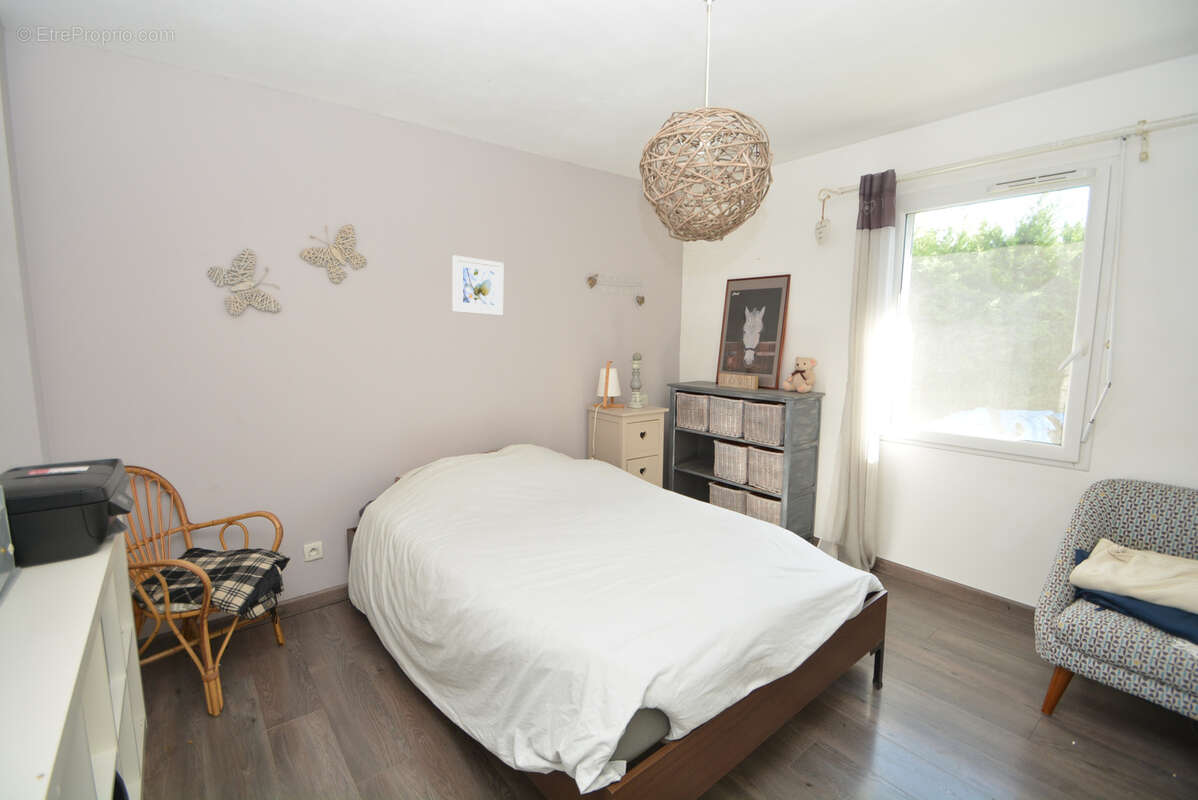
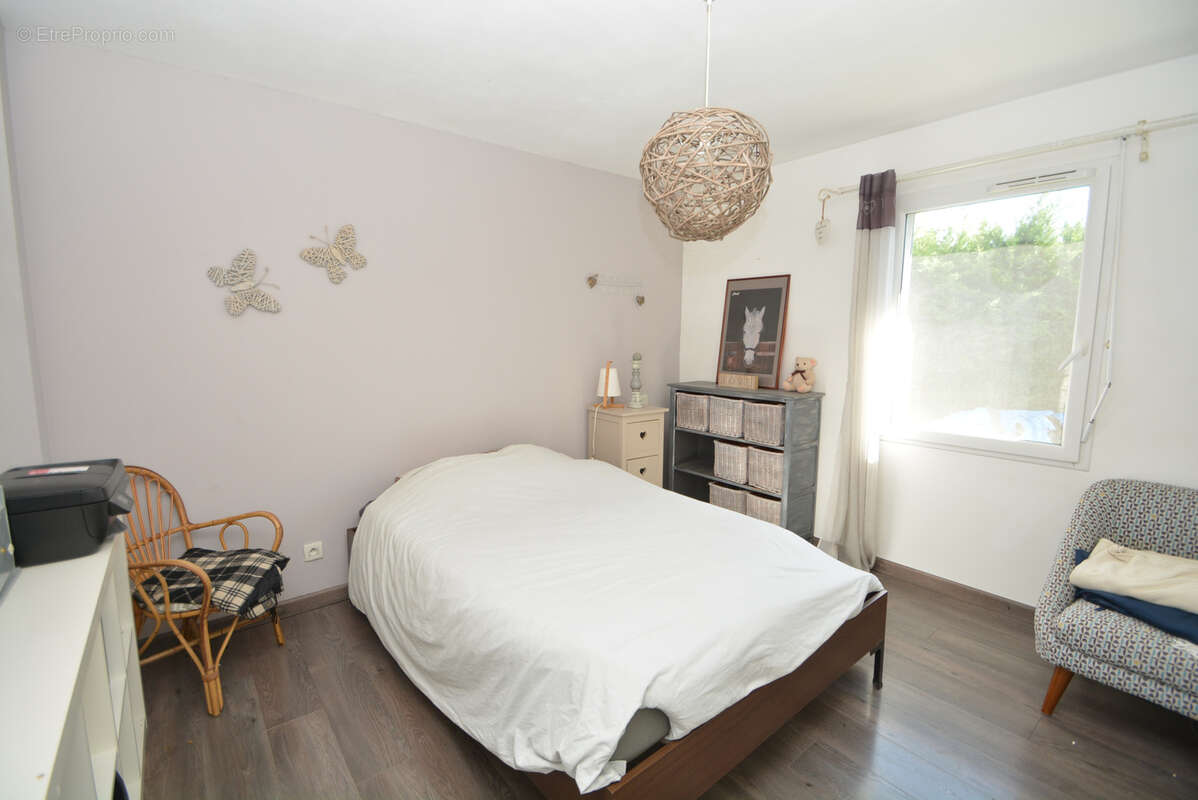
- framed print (478, 286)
